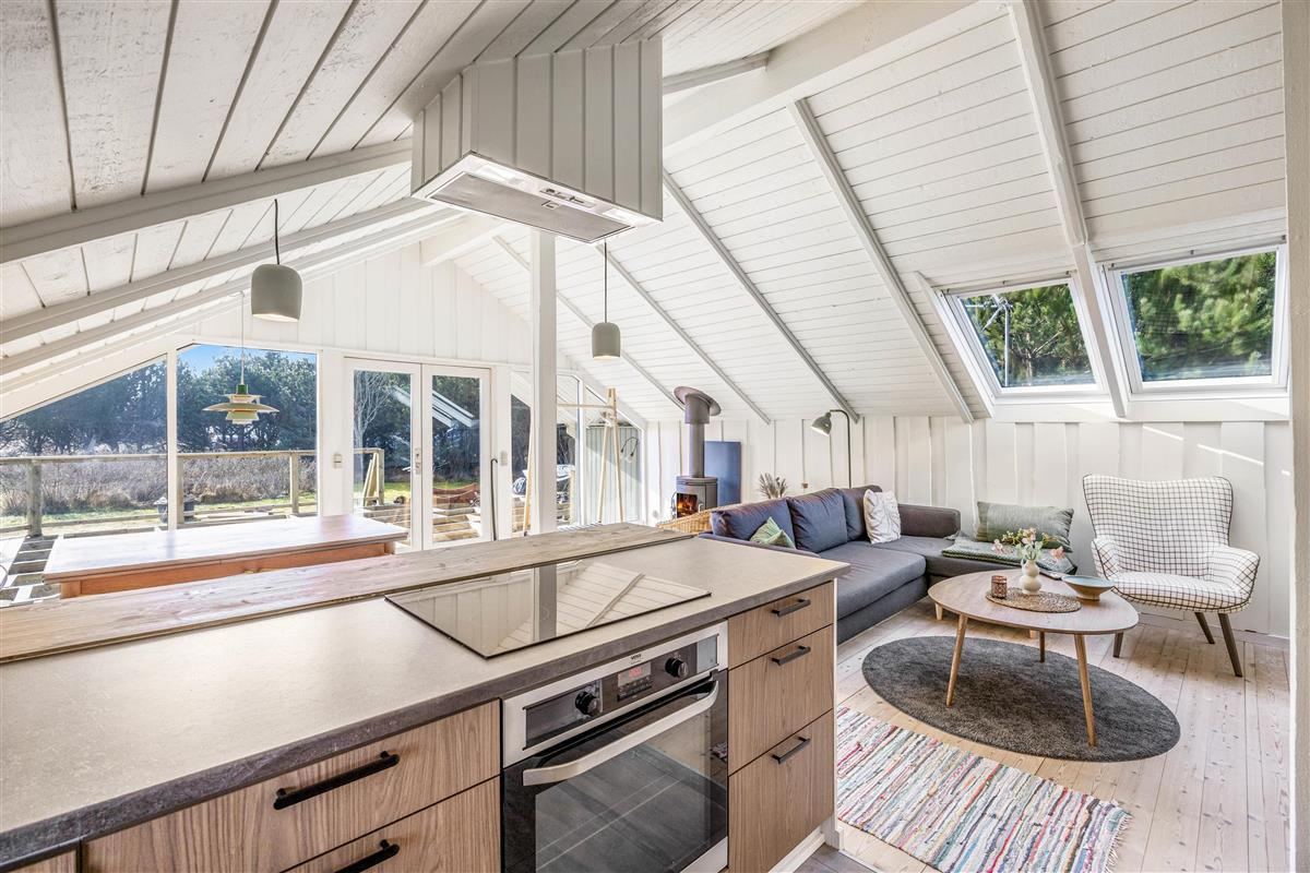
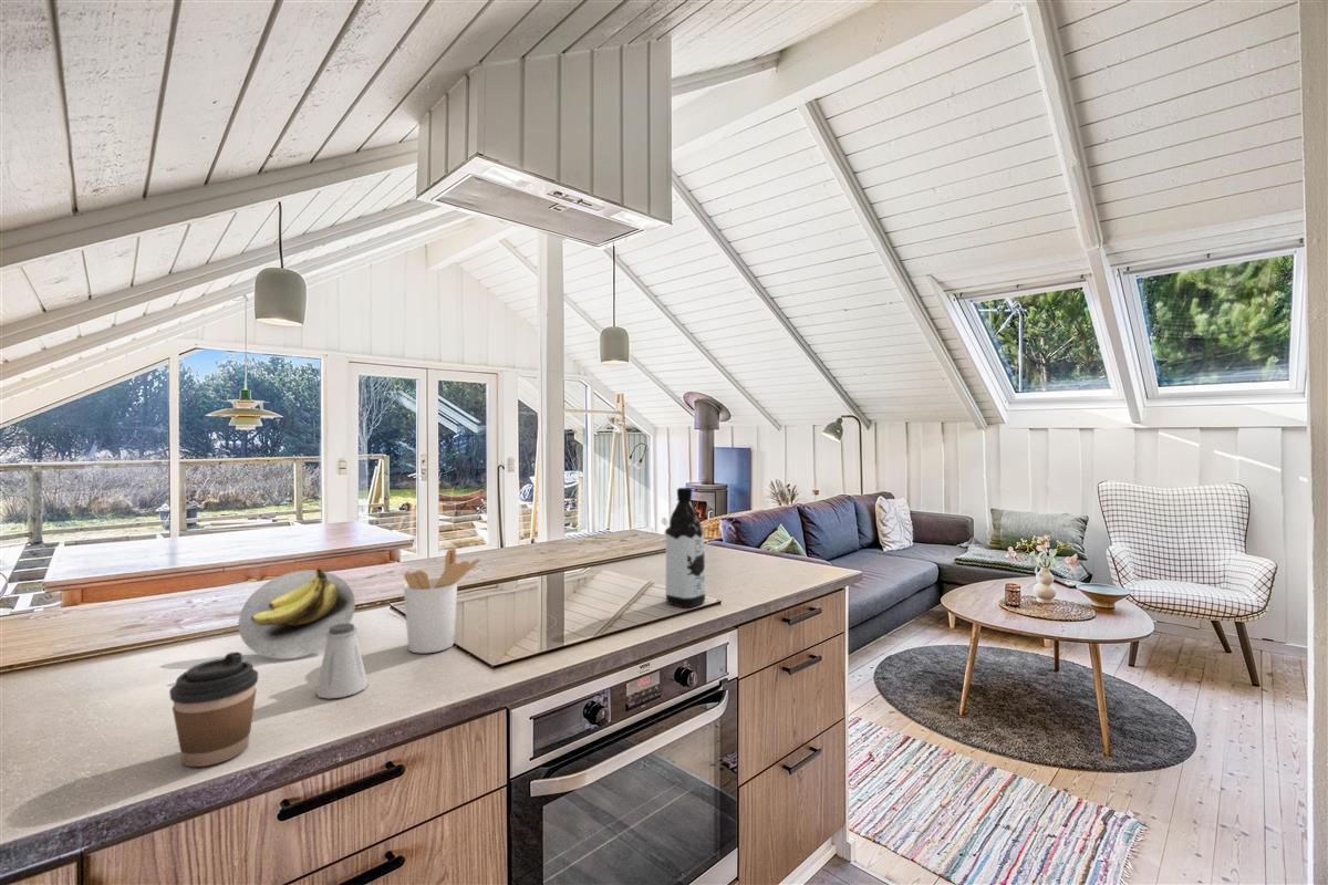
+ coffee cup (216, 706)
+ banana (299, 605)
+ utensil holder (442, 600)
+ saltshaker (342, 657)
+ water bottle (684, 545)
